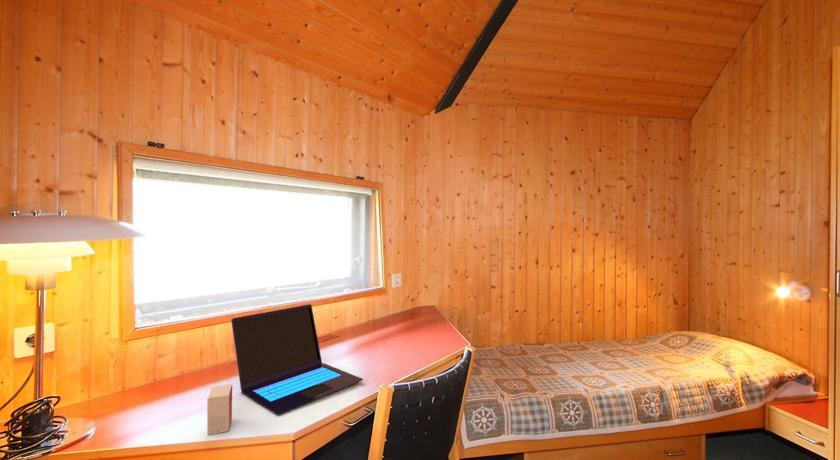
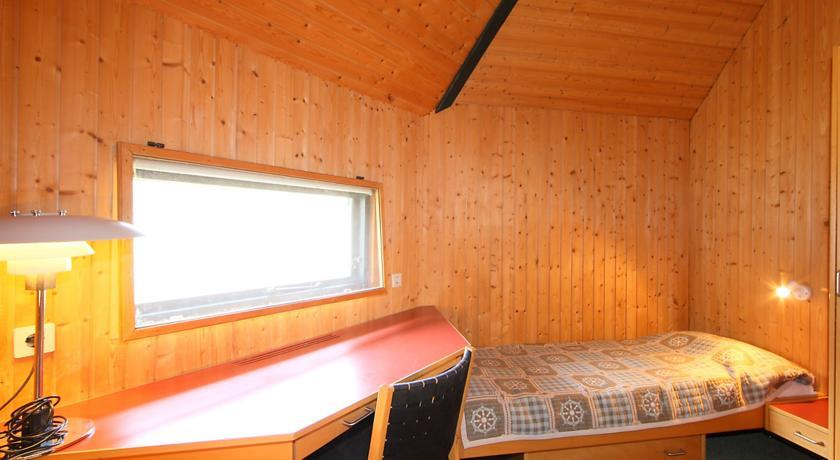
- small box (220, 408)
- laptop (297, 350)
